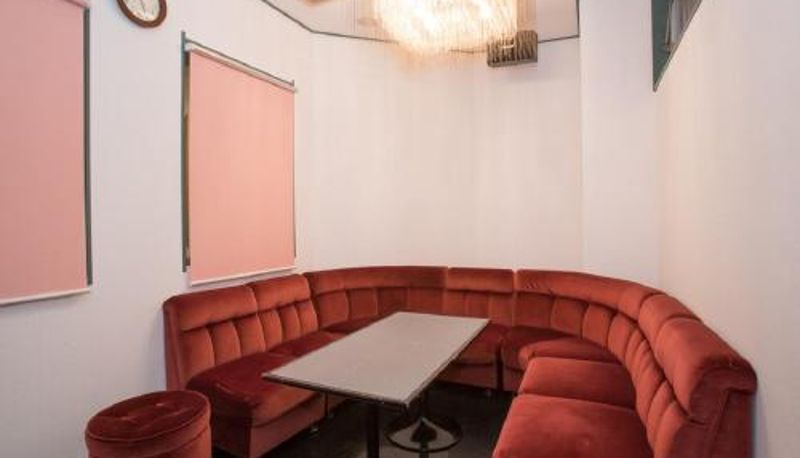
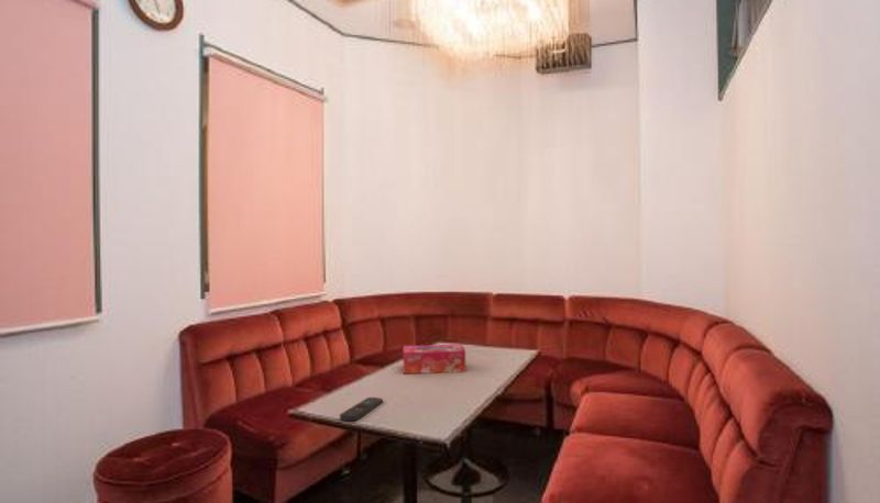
+ remote control (362, 407)
+ tissue box (433, 358)
